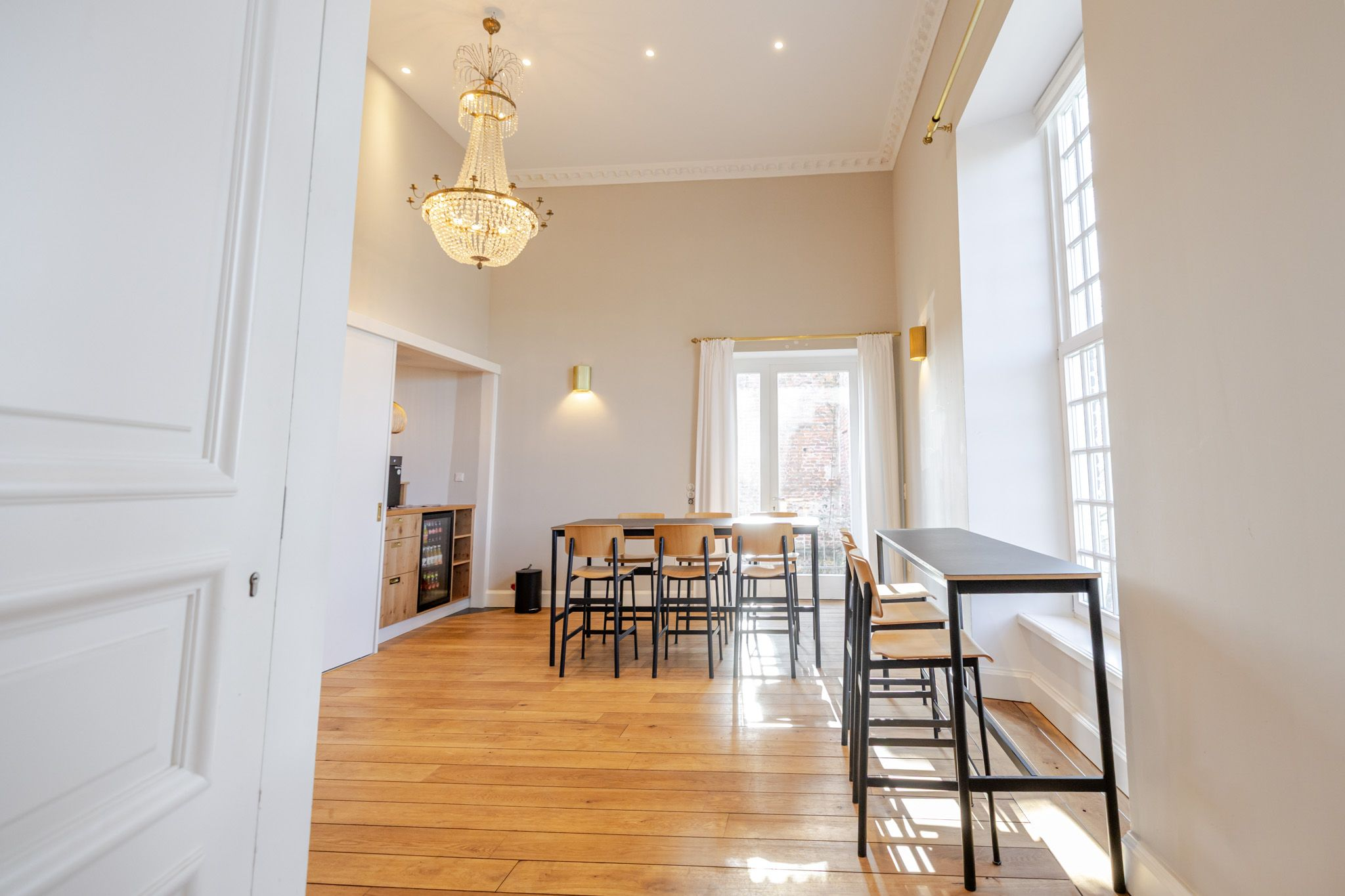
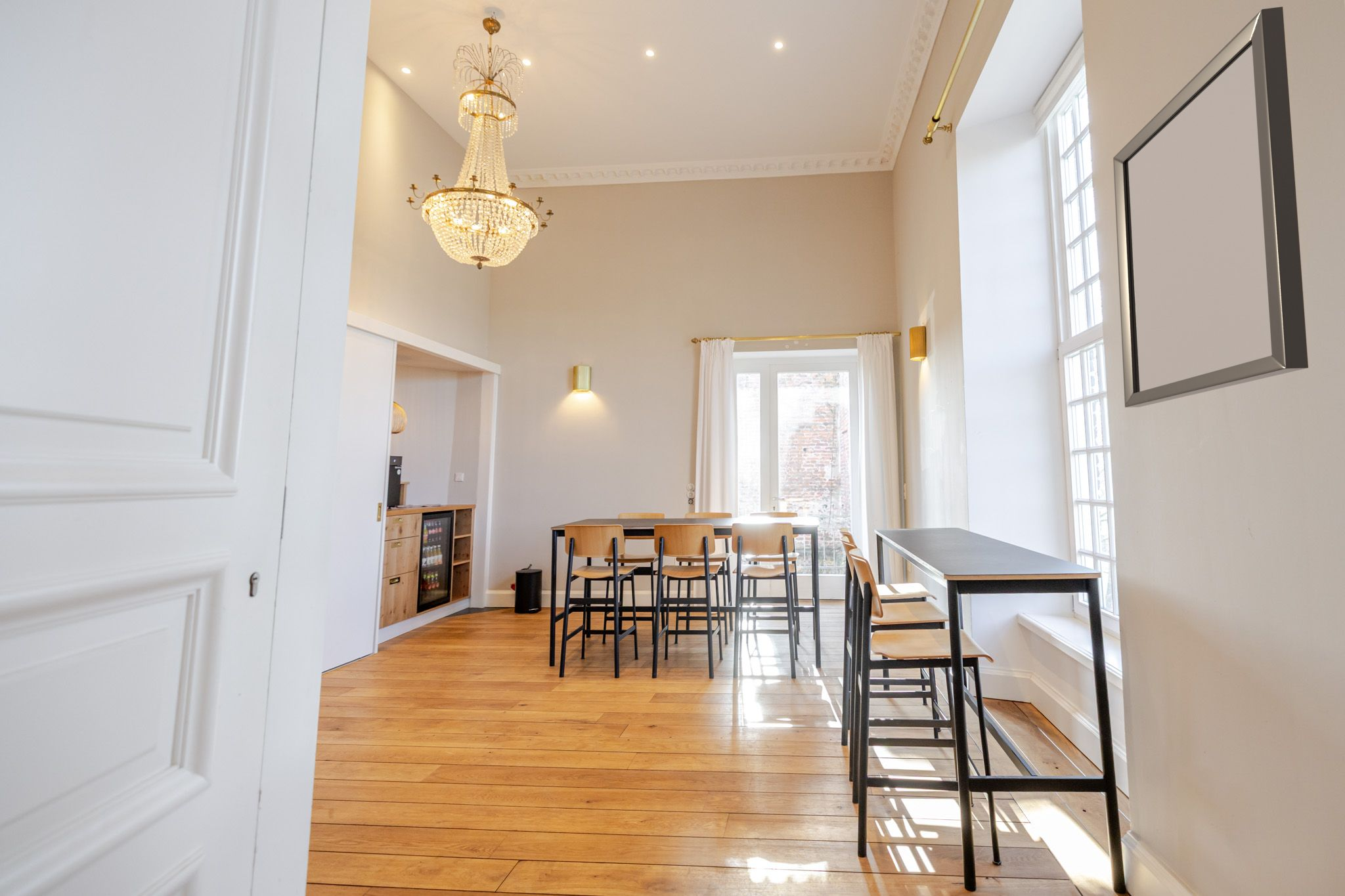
+ home mirror (1191, 240)
